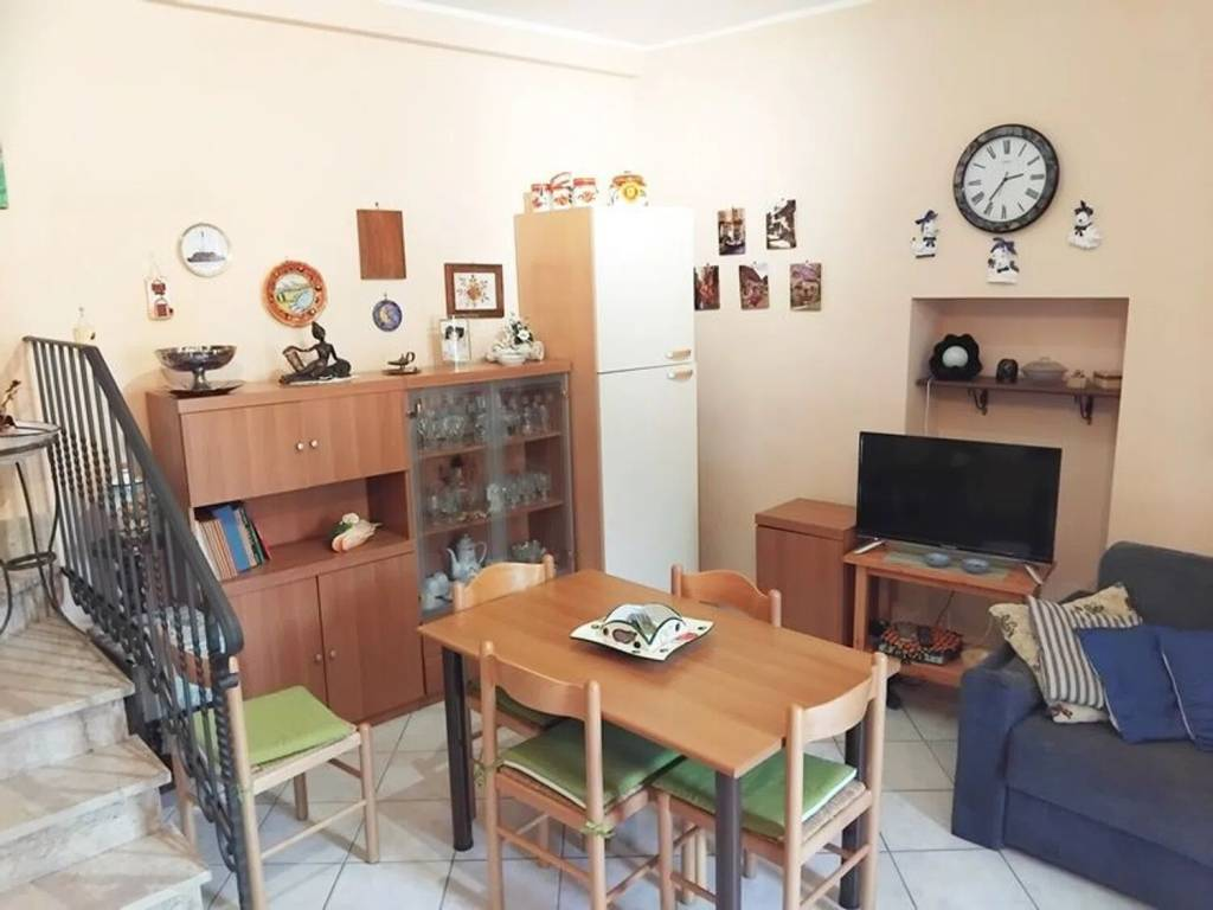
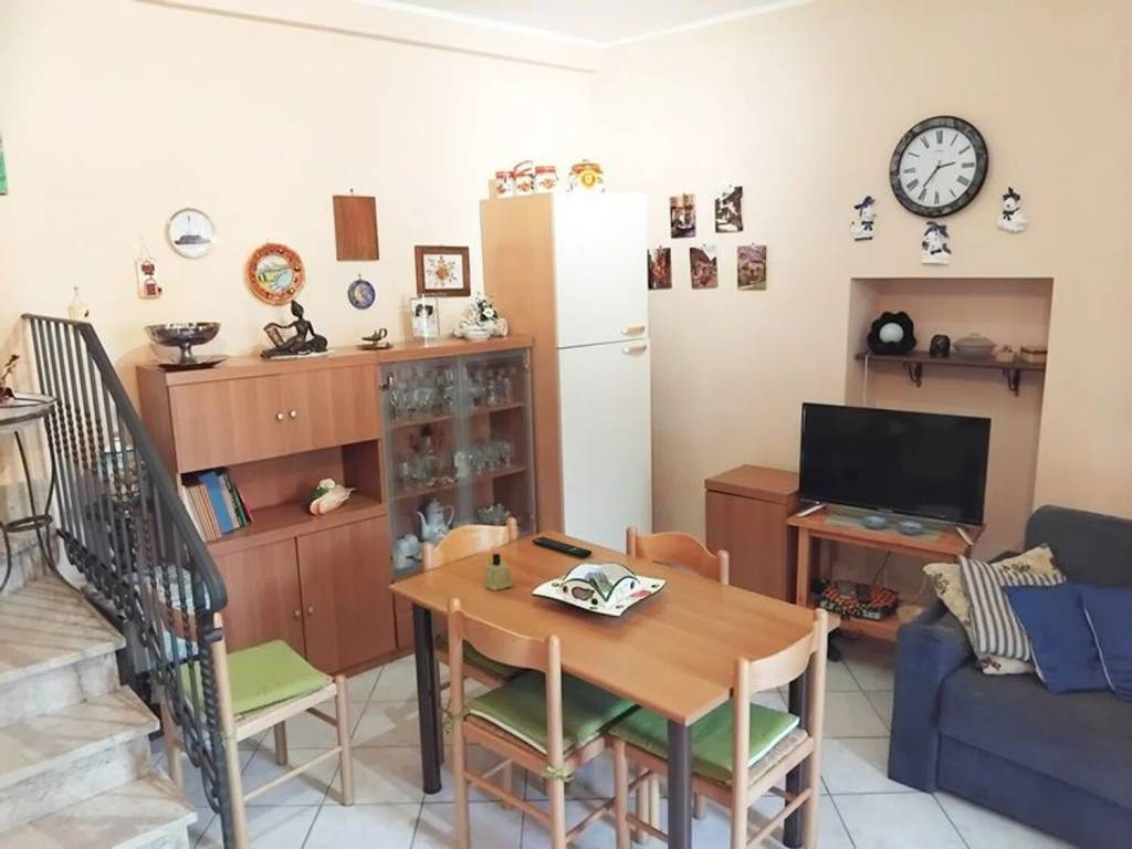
+ remote control (560, 547)
+ candle (497, 569)
